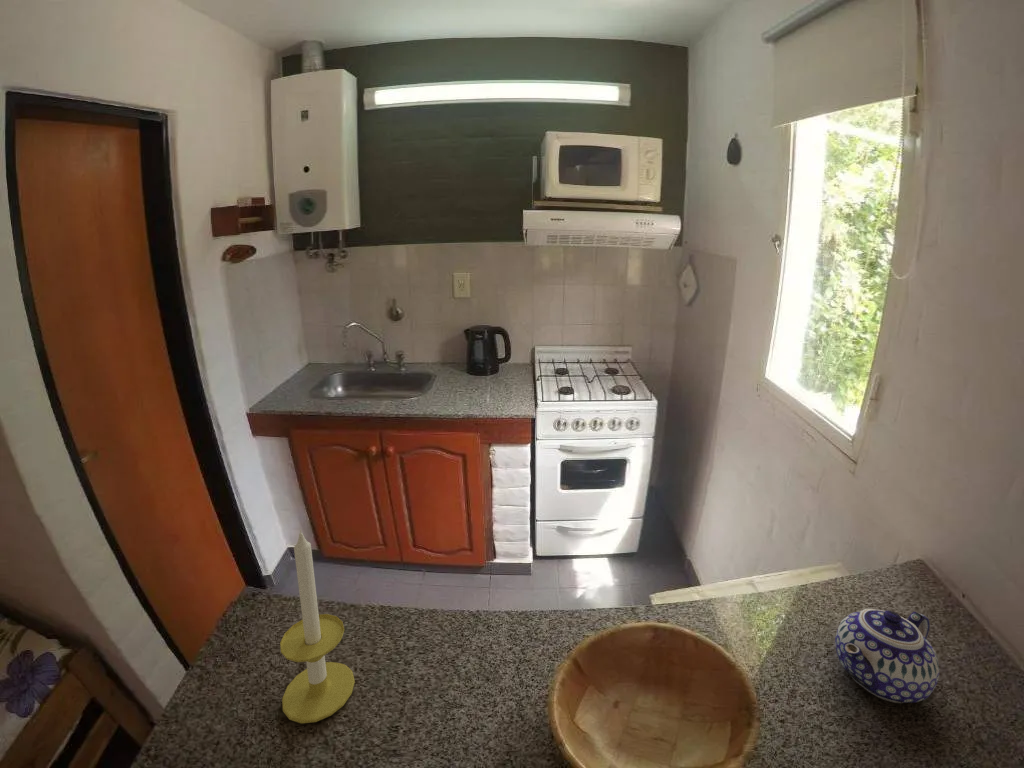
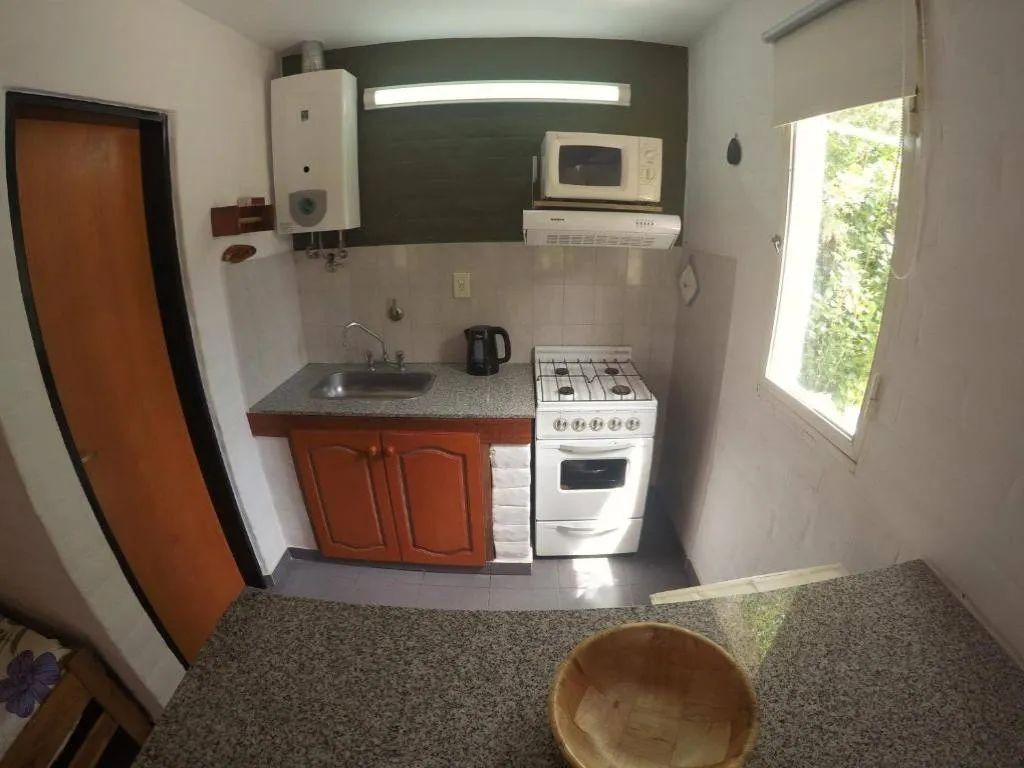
- candle (310, 614)
- teapot (885, 647)
